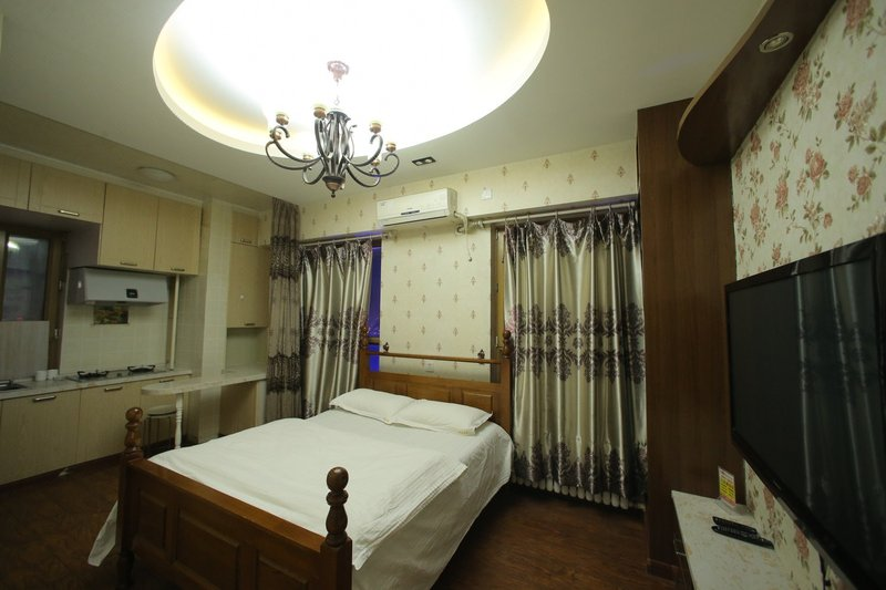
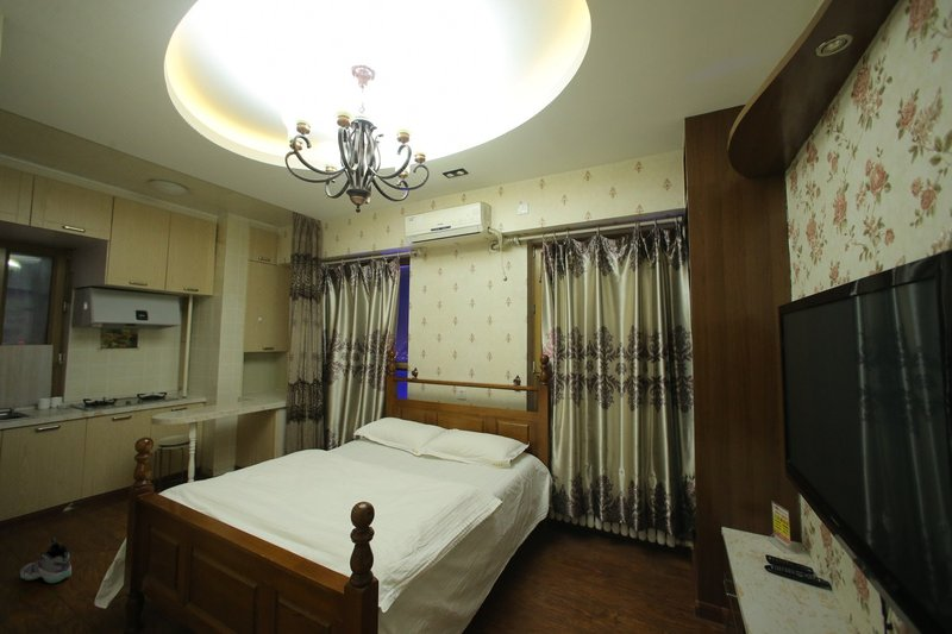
+ sneaker (48, 557)
